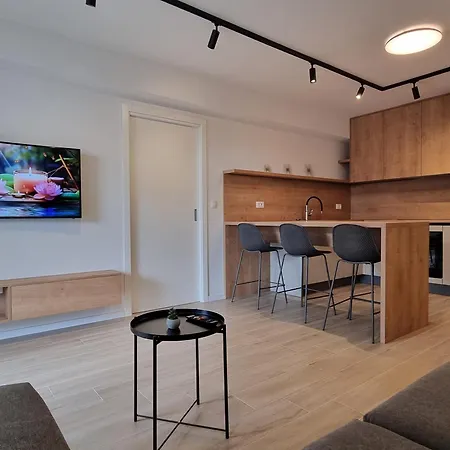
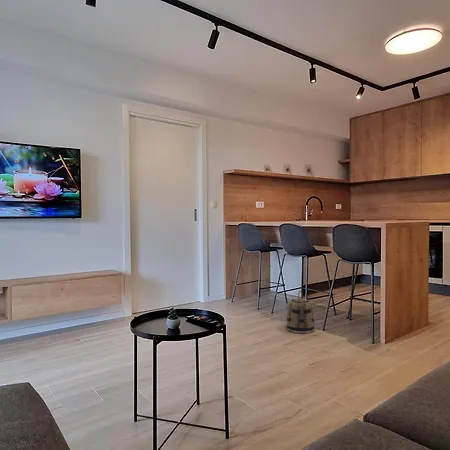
+ basket (300, 310)
